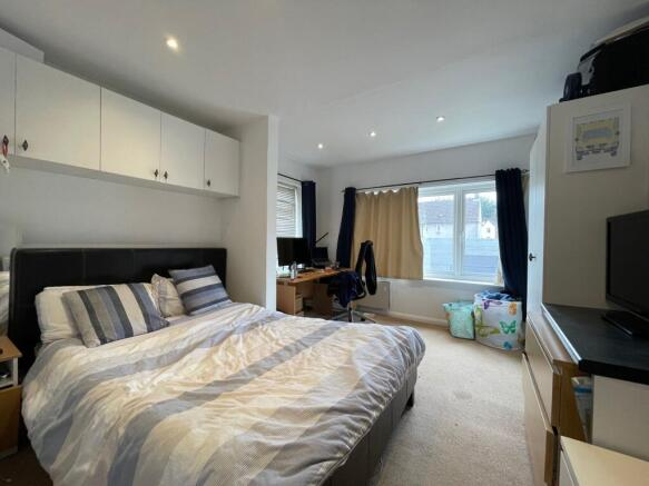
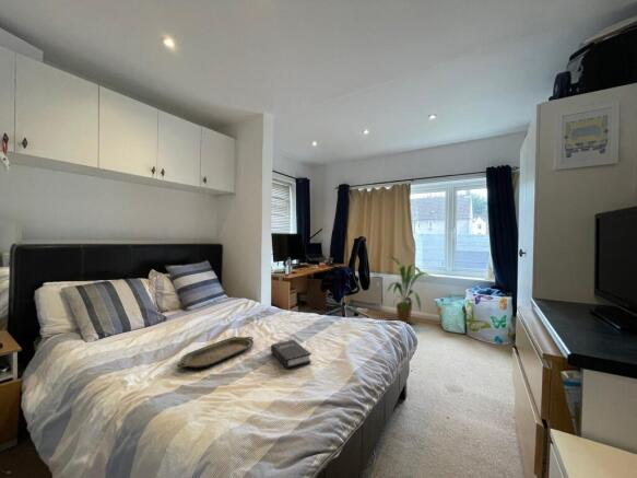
+ house plant (410, 290)
+ hardback book (290, 352)
+ serving tray (220, 351)
